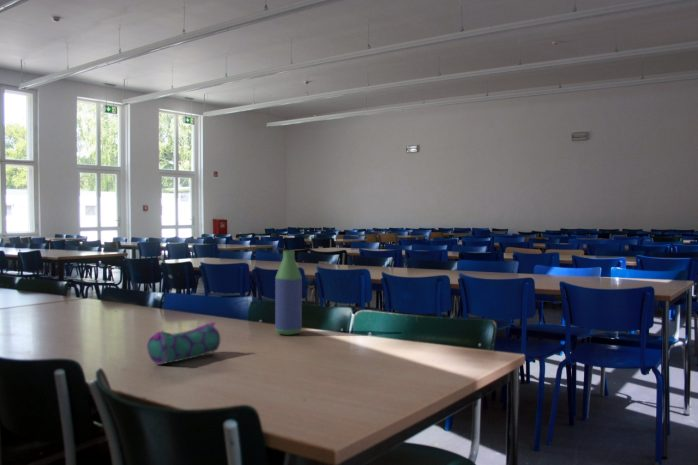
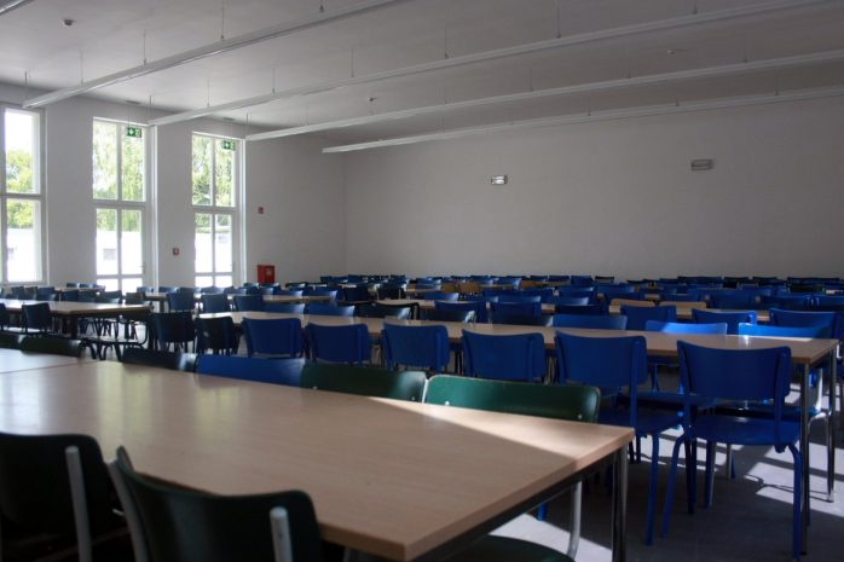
- pencil case (185, 342)
- bottle (288, 292)
